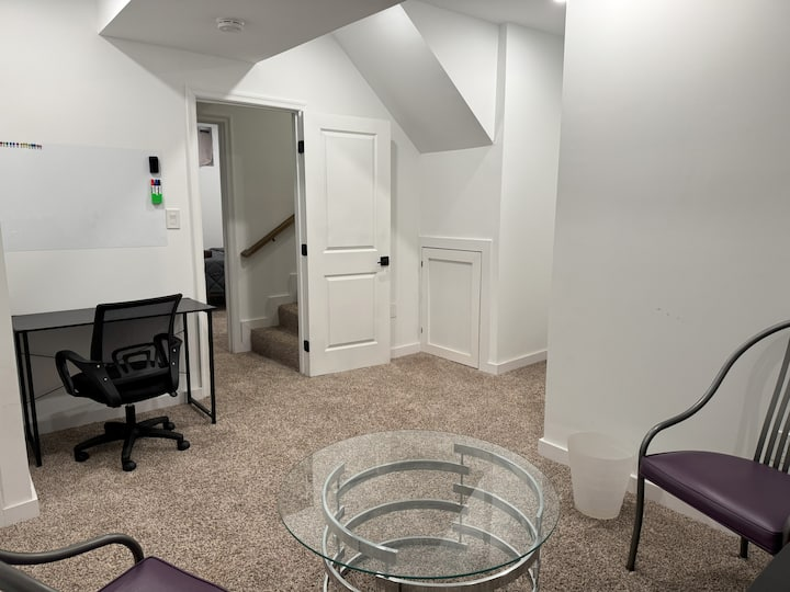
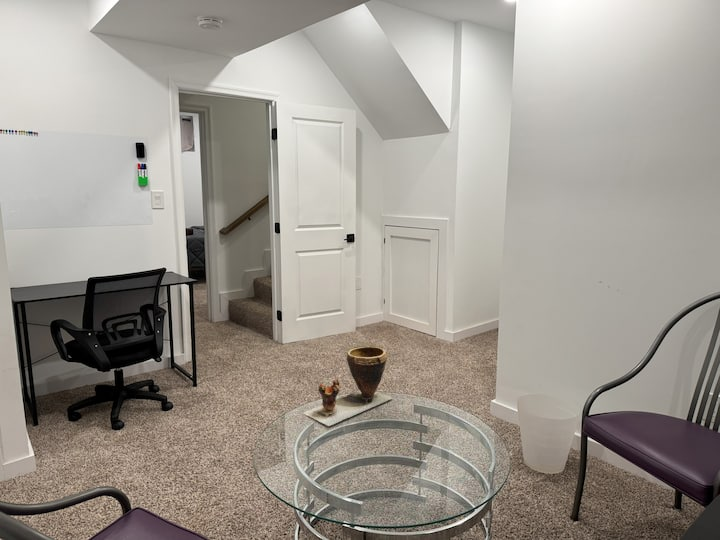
+ clay pot (354, 379)
